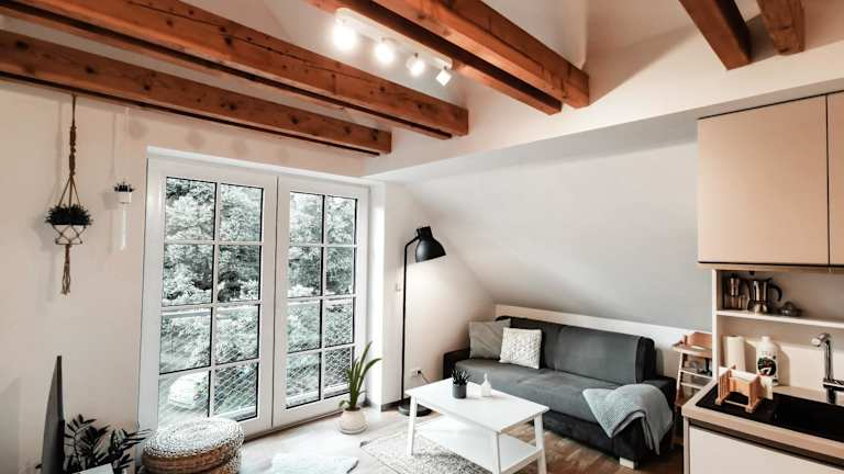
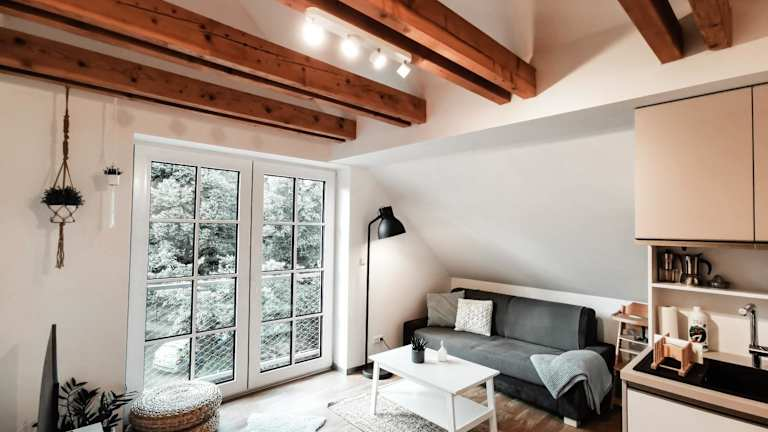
- house plant (356, 386)
